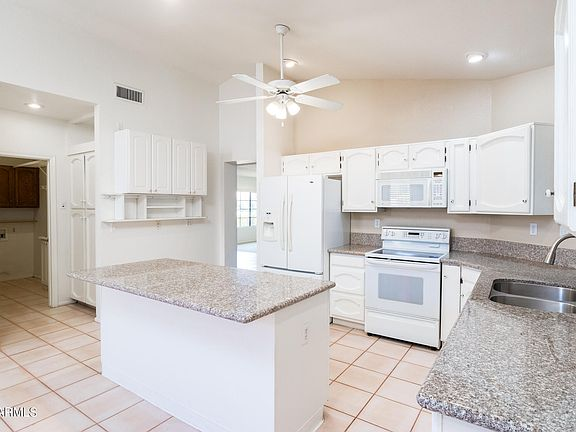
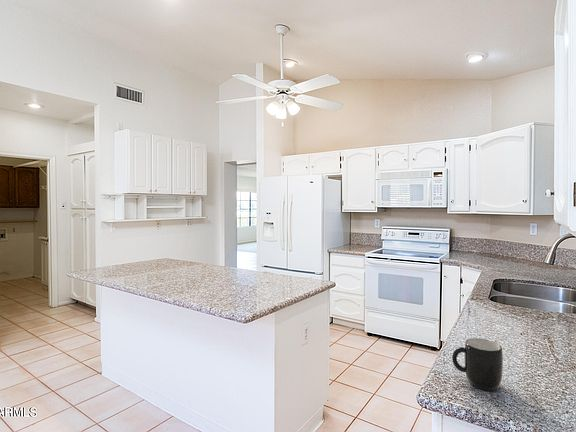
+ mug (476, 362)
